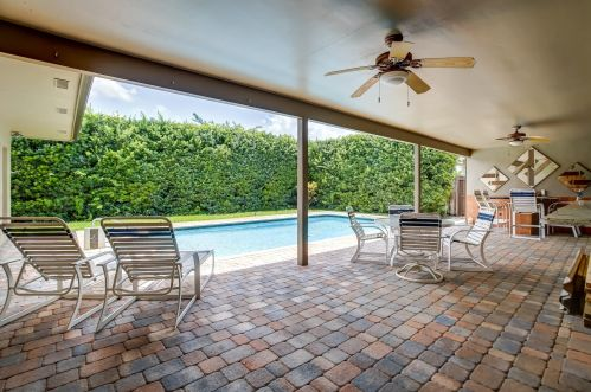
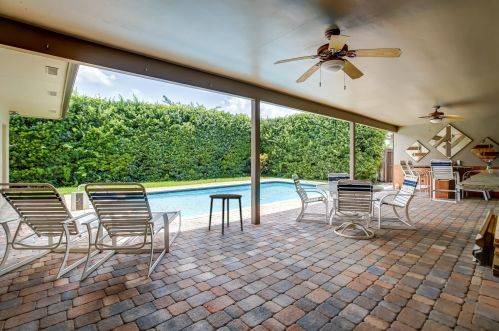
+ side table (227, 212)
